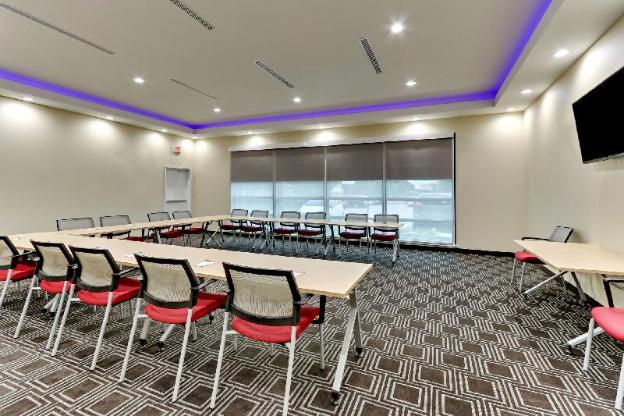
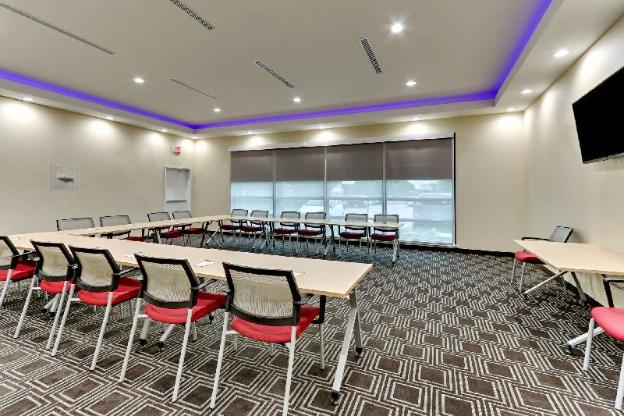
+ wall art (66, 178)
